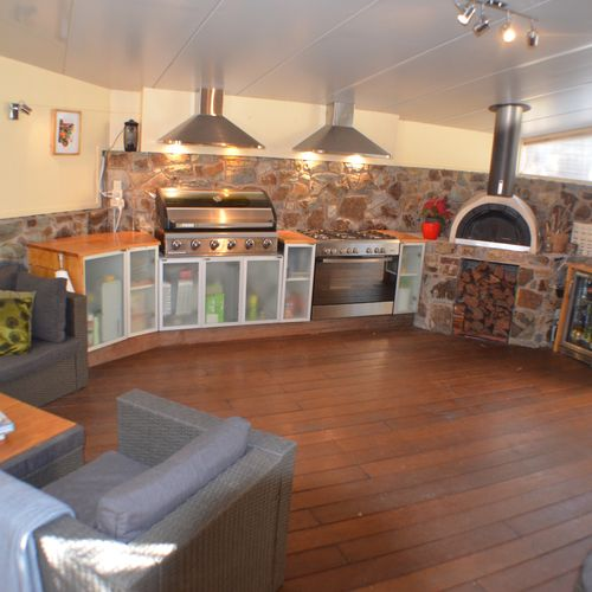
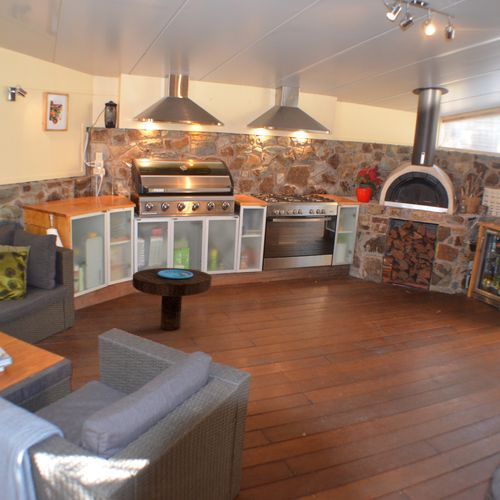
+ side table (171, 300)
